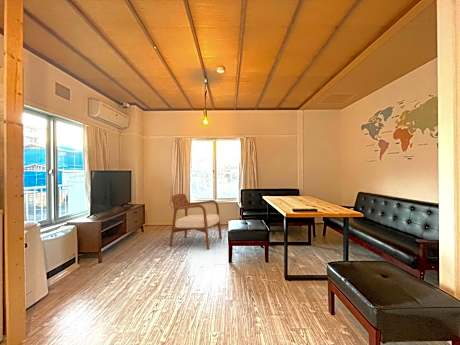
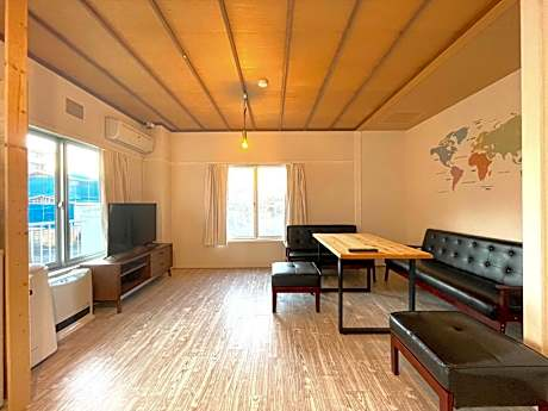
- armchair (196, 218)
